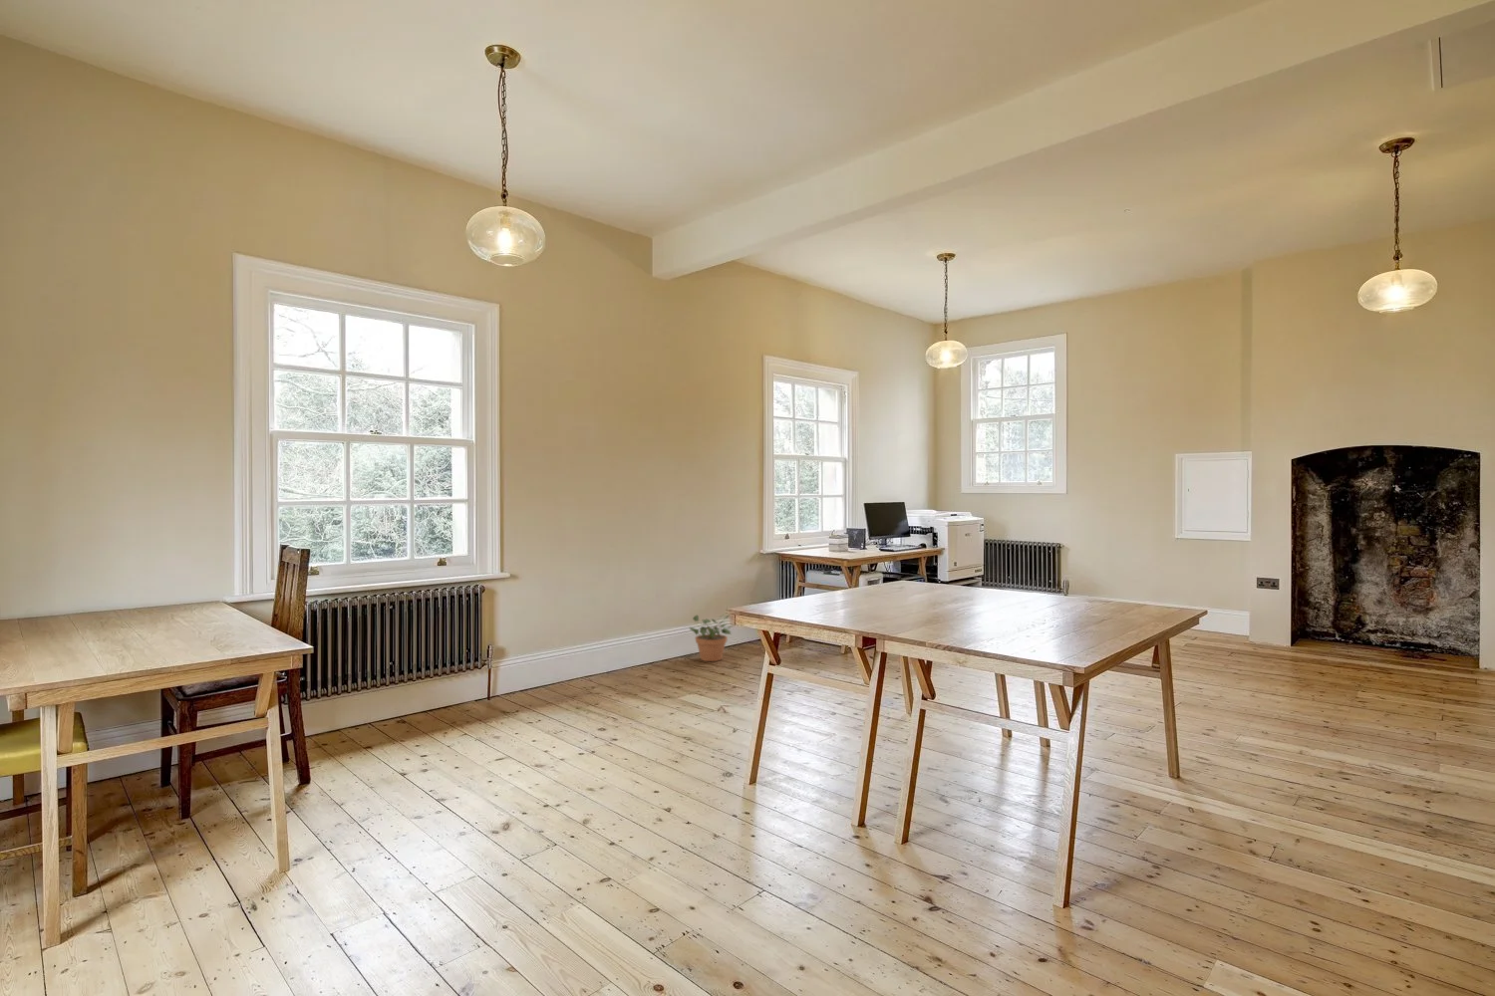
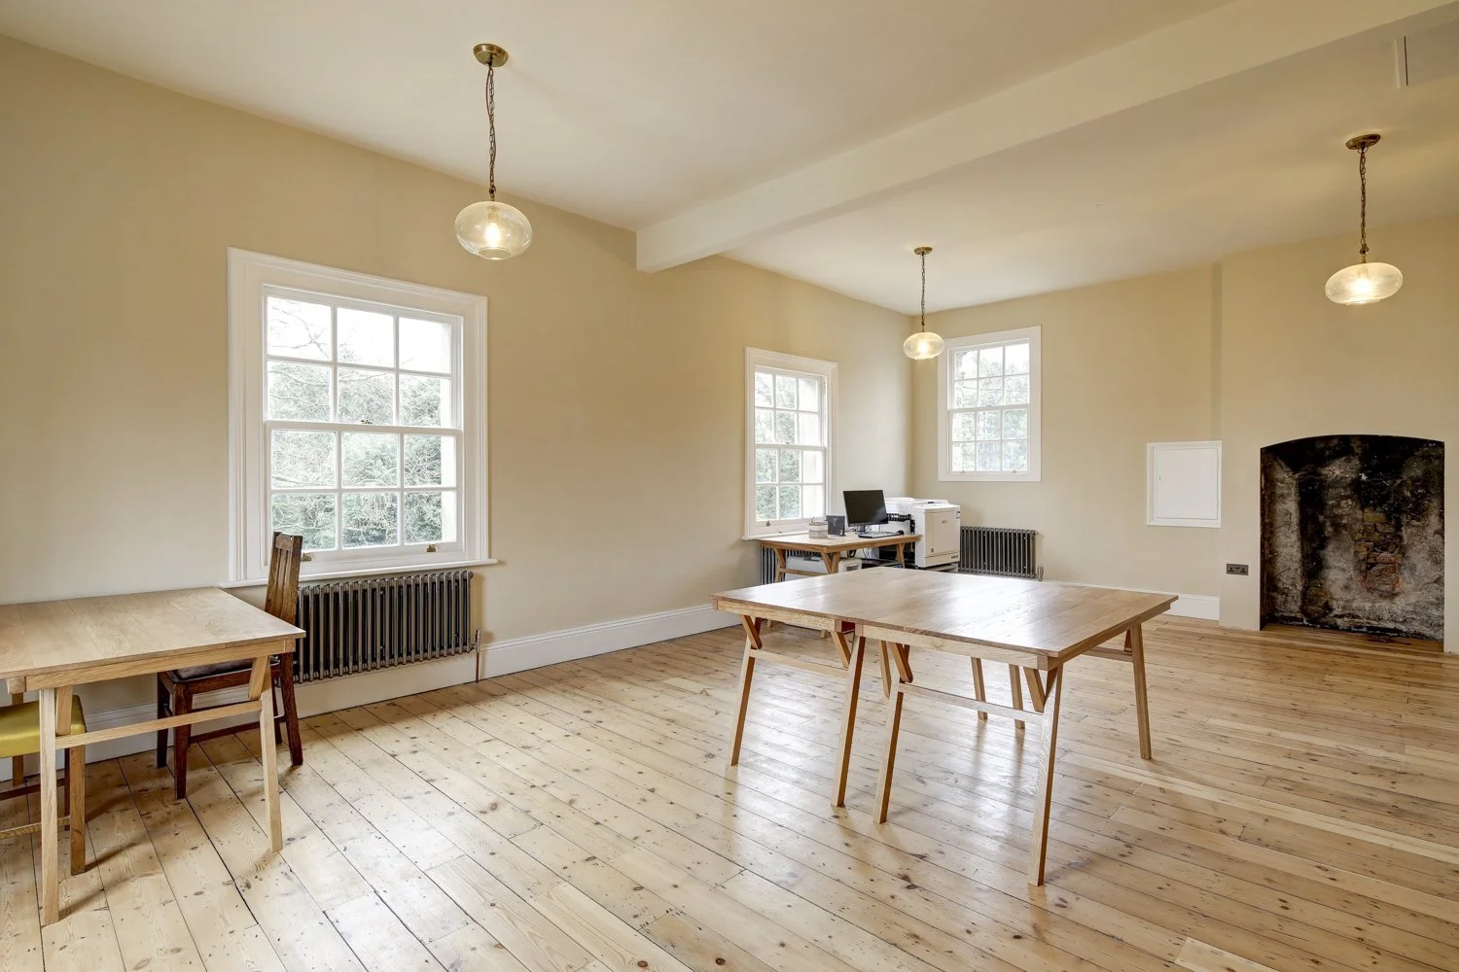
- potted plant (713, 637)
